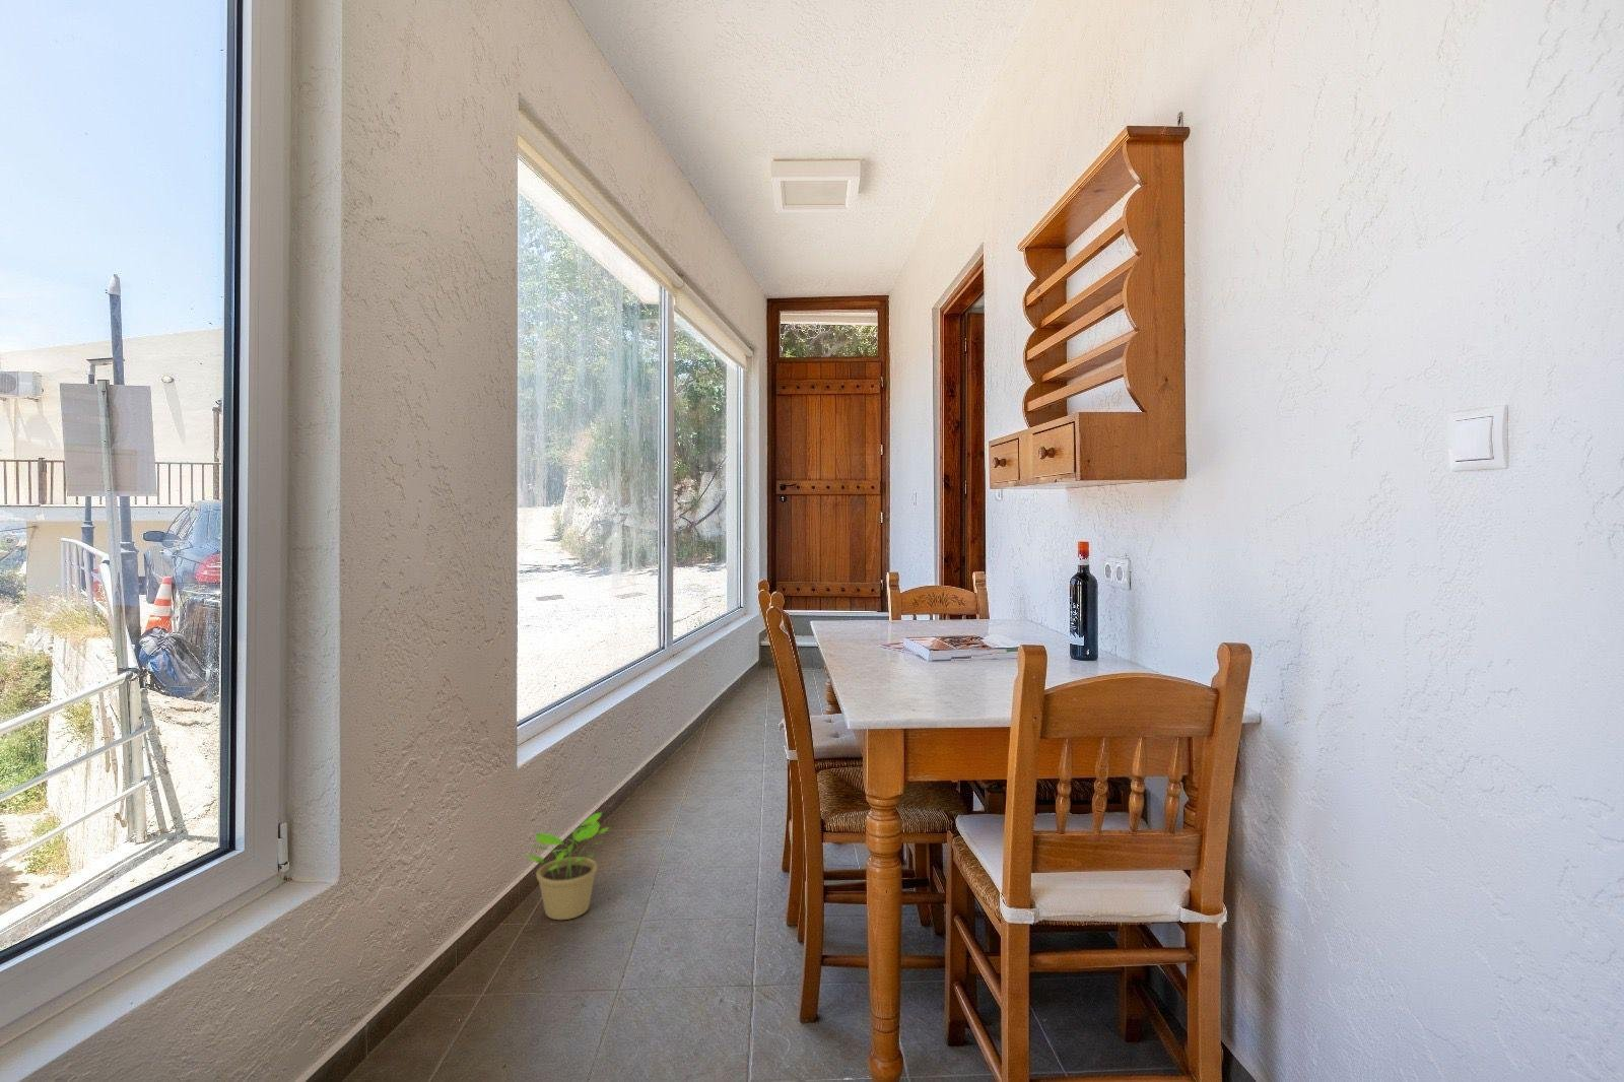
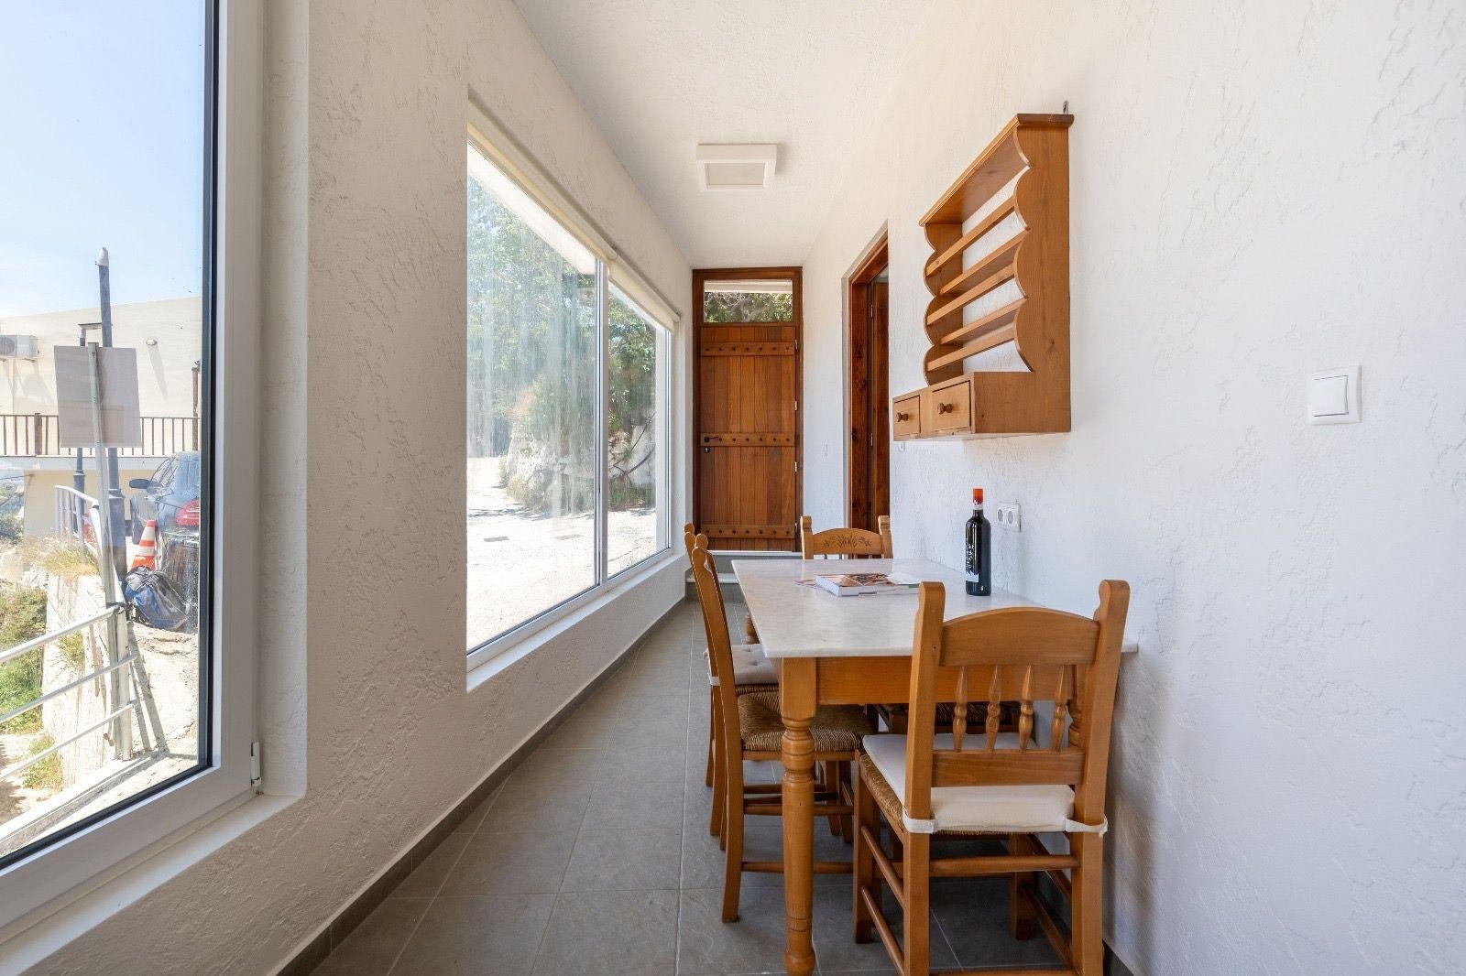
- potted plant (564, 862)
